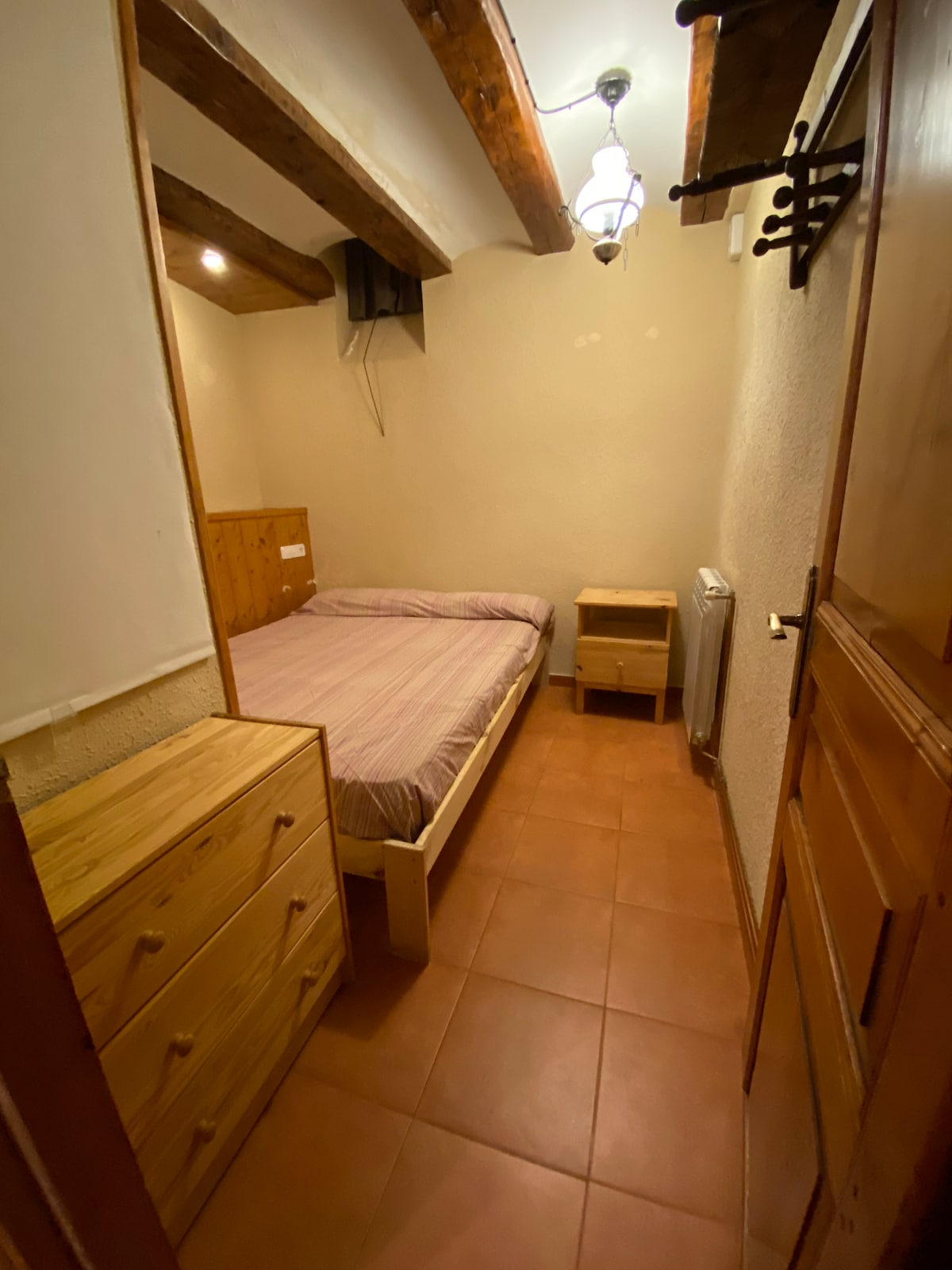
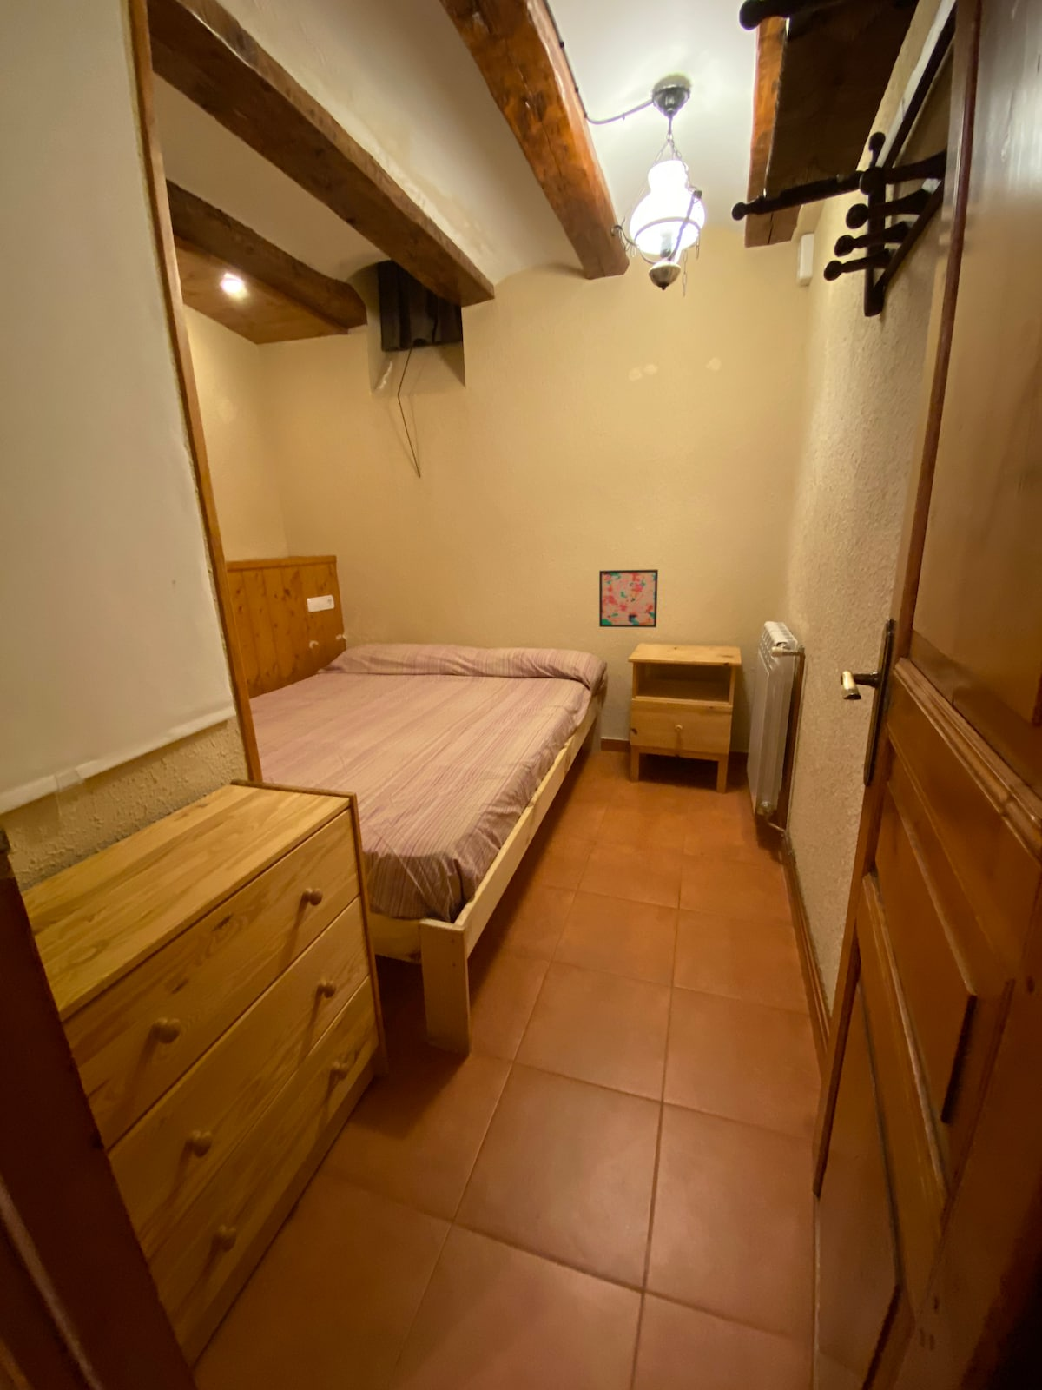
+ wall art (628, 599)
